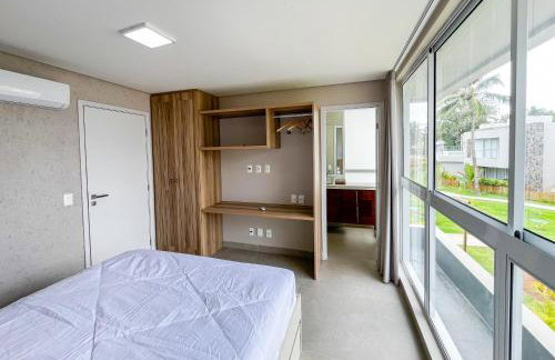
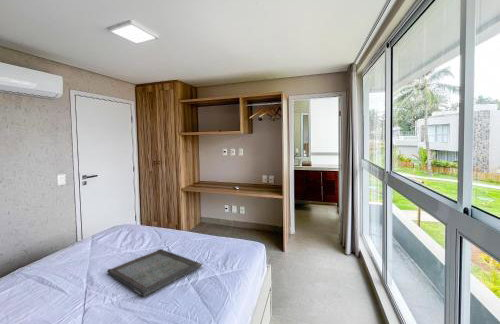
+ serving tray (155, 267)
